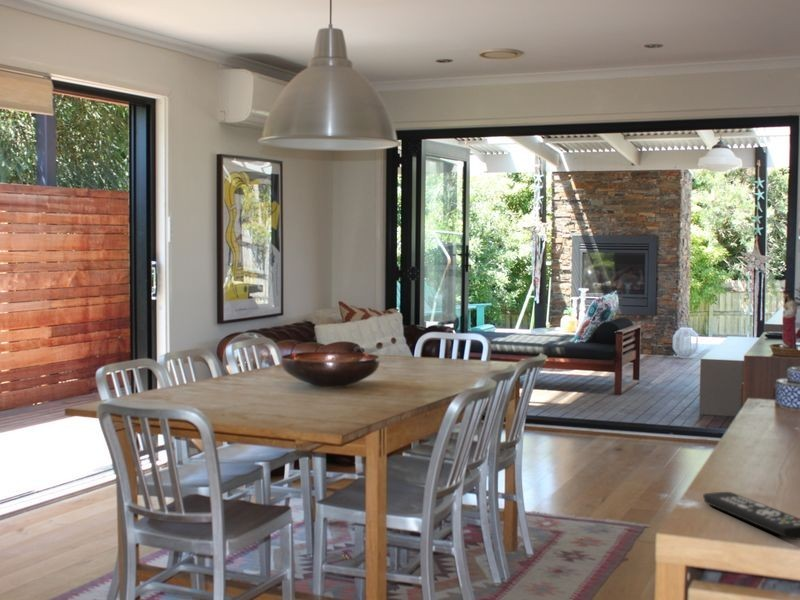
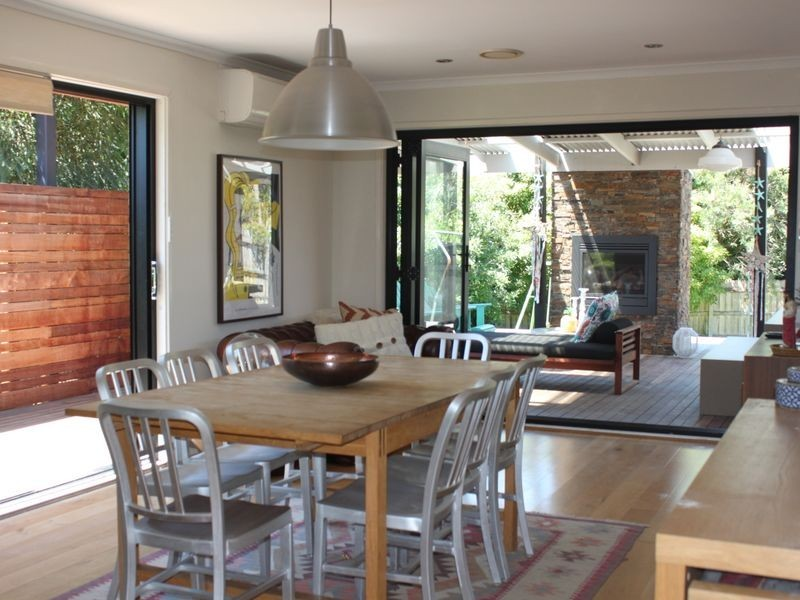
- remote control (756, 514)
